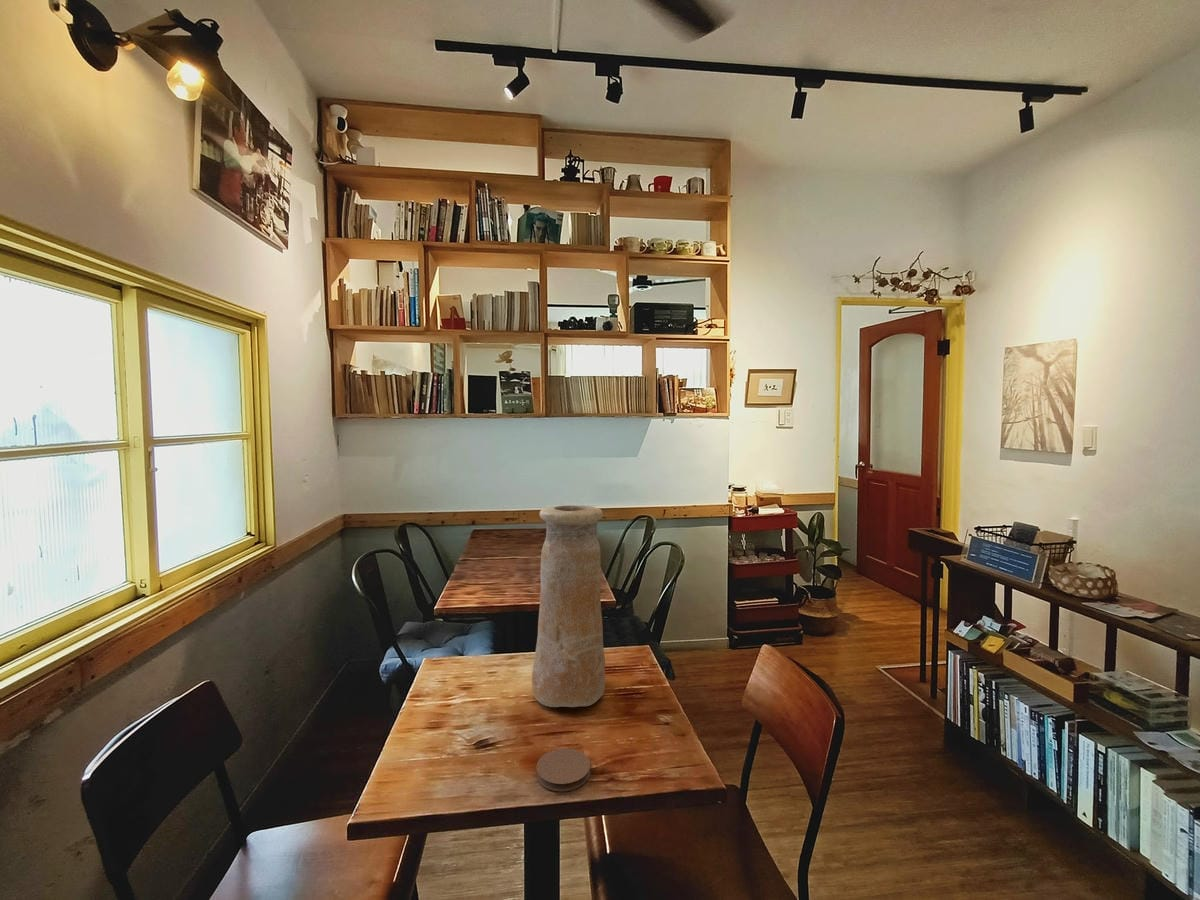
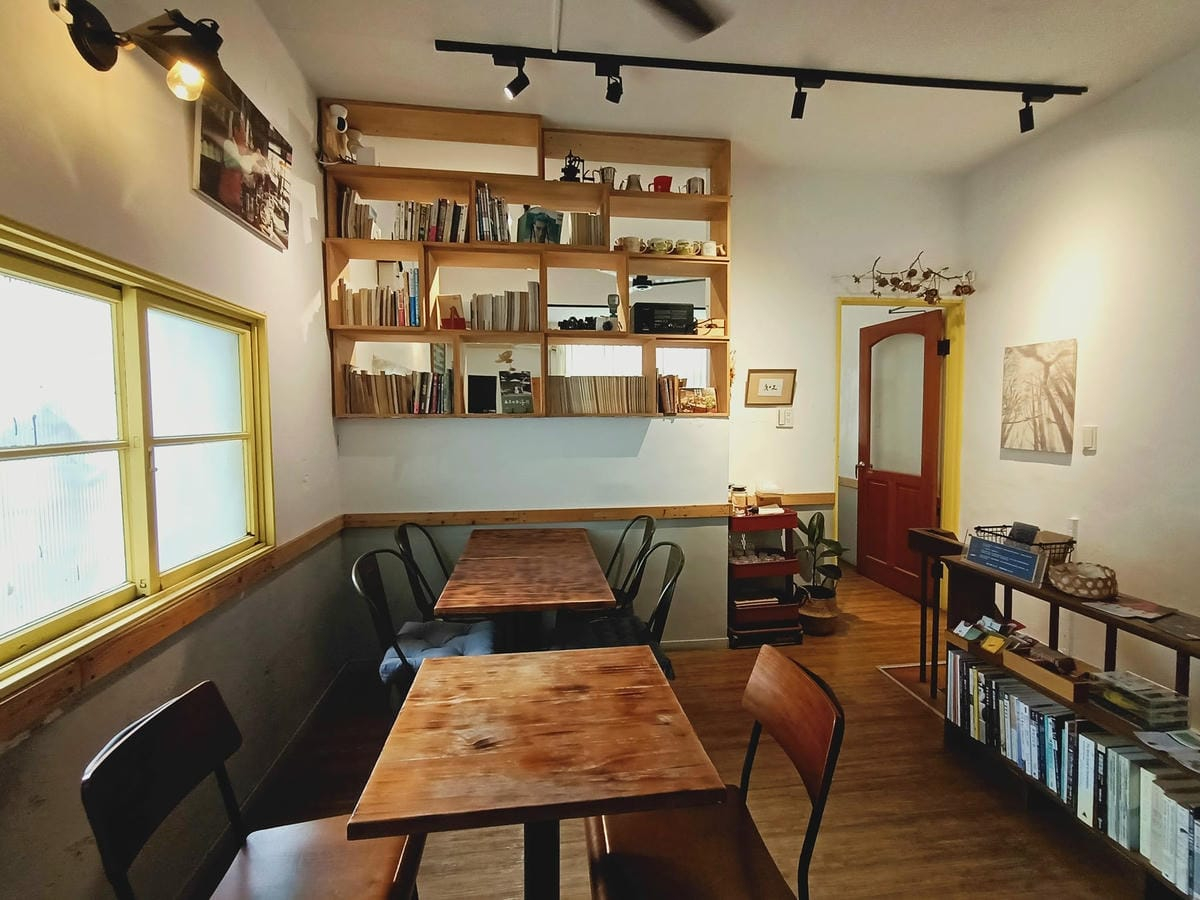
- coaster (563, 768)
- vase (567, 601)
